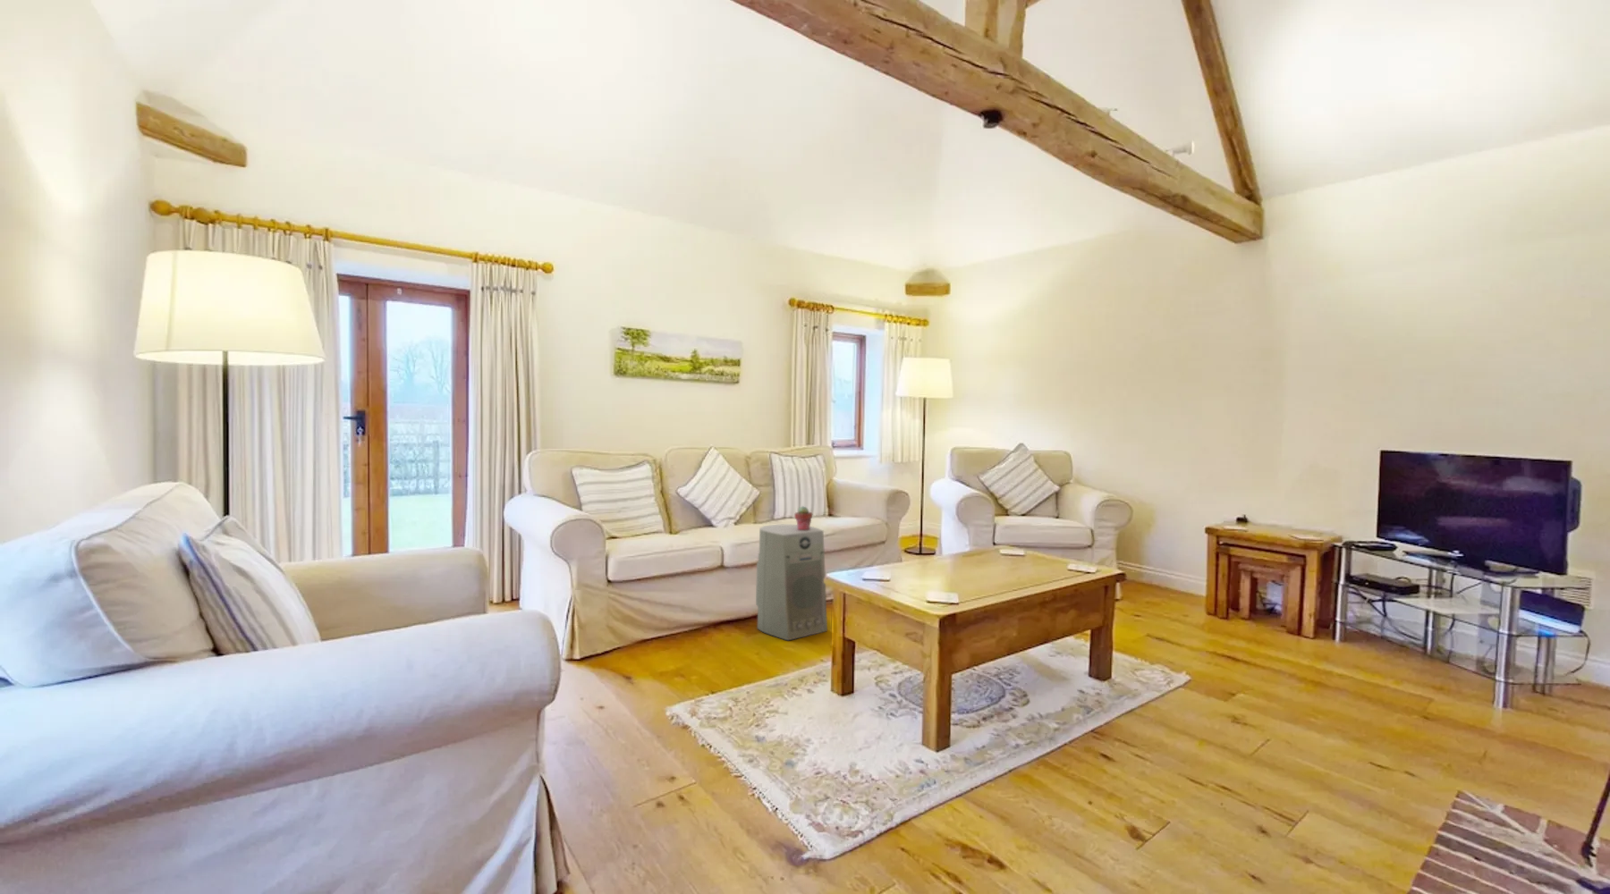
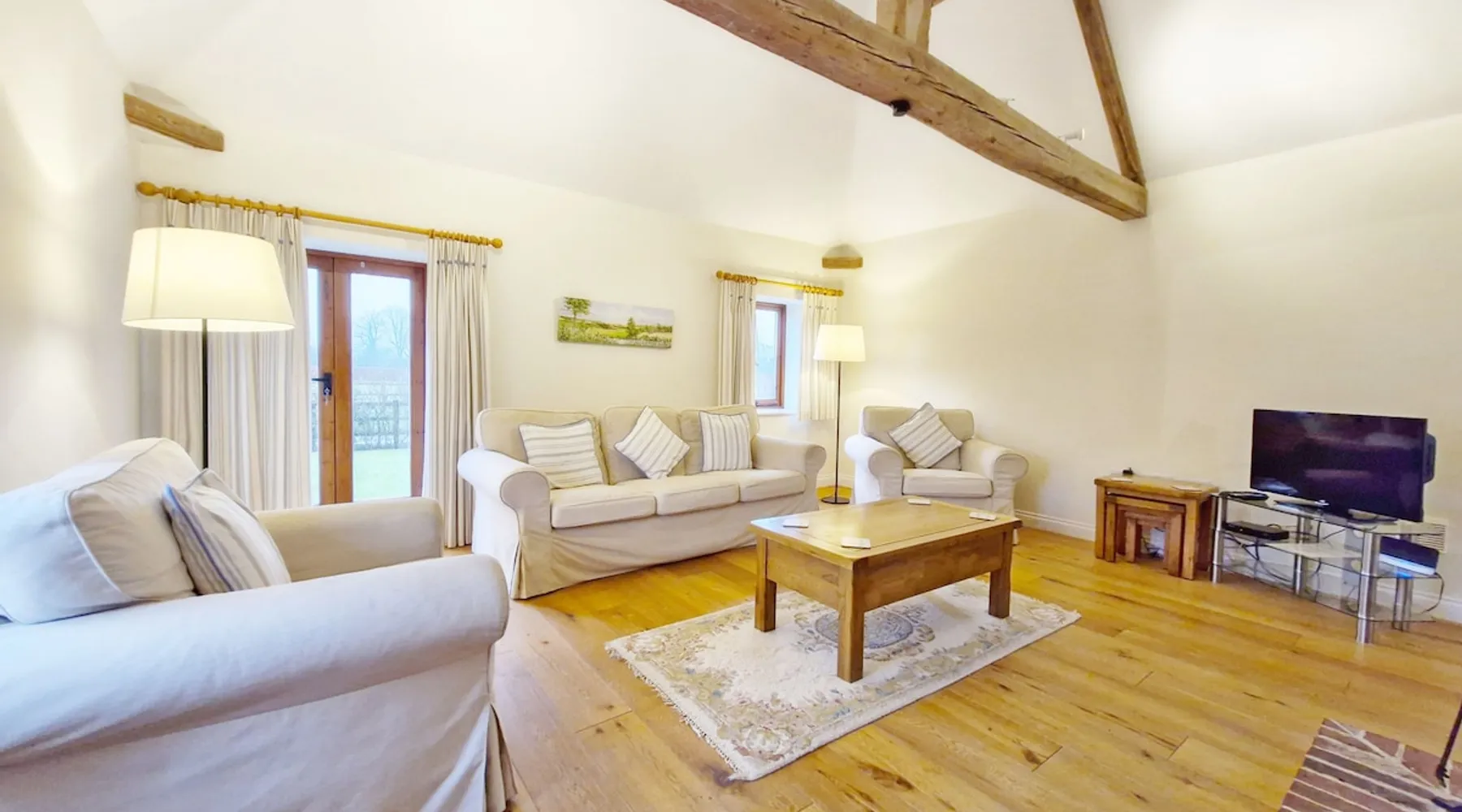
- potted succulent (803, 516)
- fan (787, 578)
